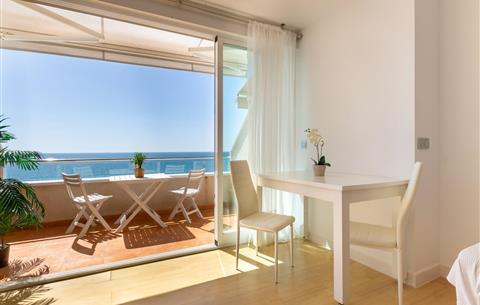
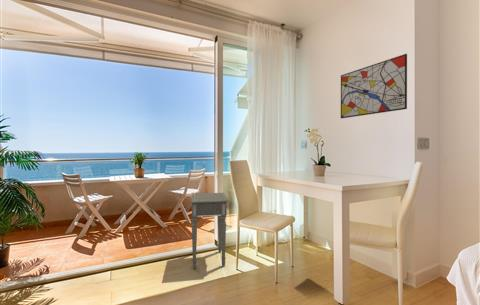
+ side table (218, 227)
+ wall art (369, 90)
